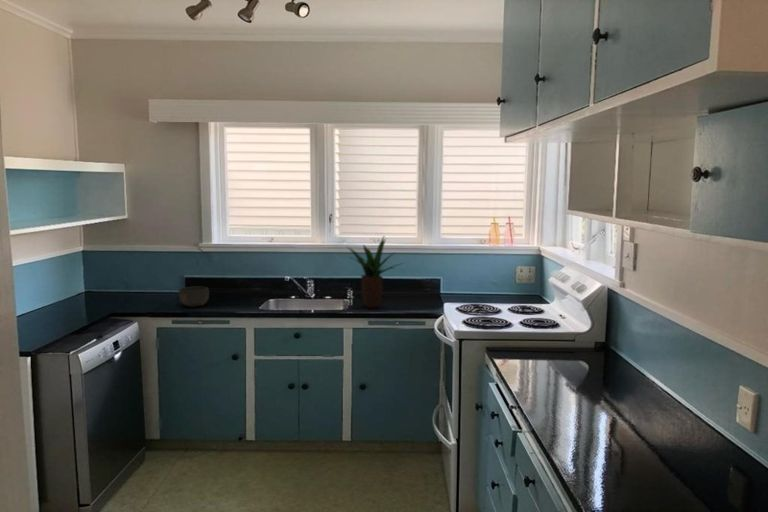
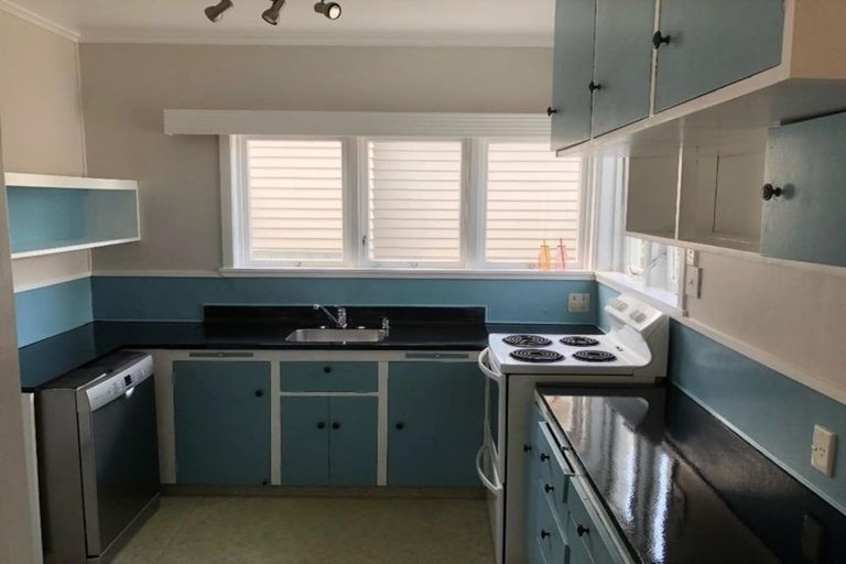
- potted plant (374, 270)
- bowl (194, 296)
